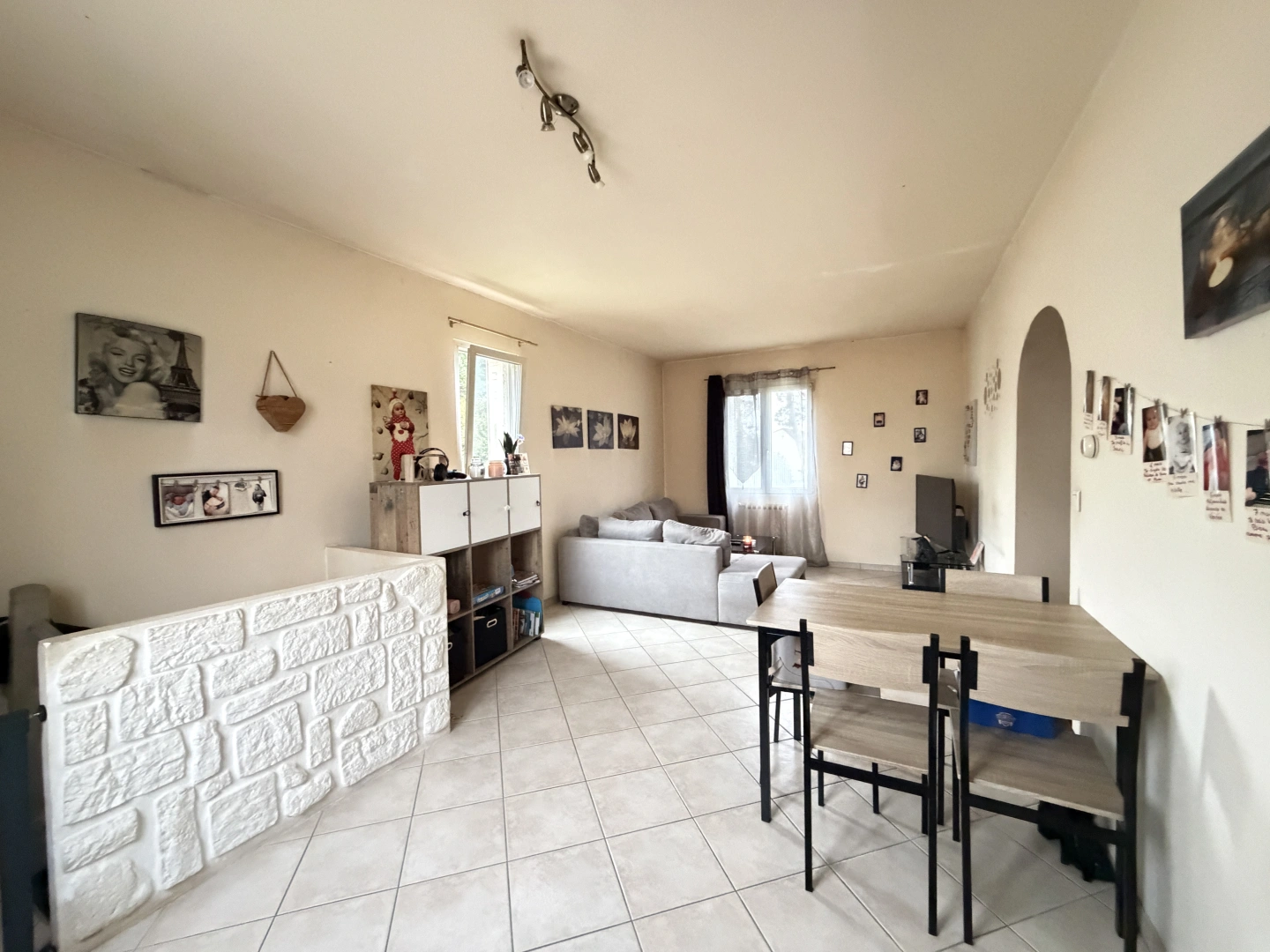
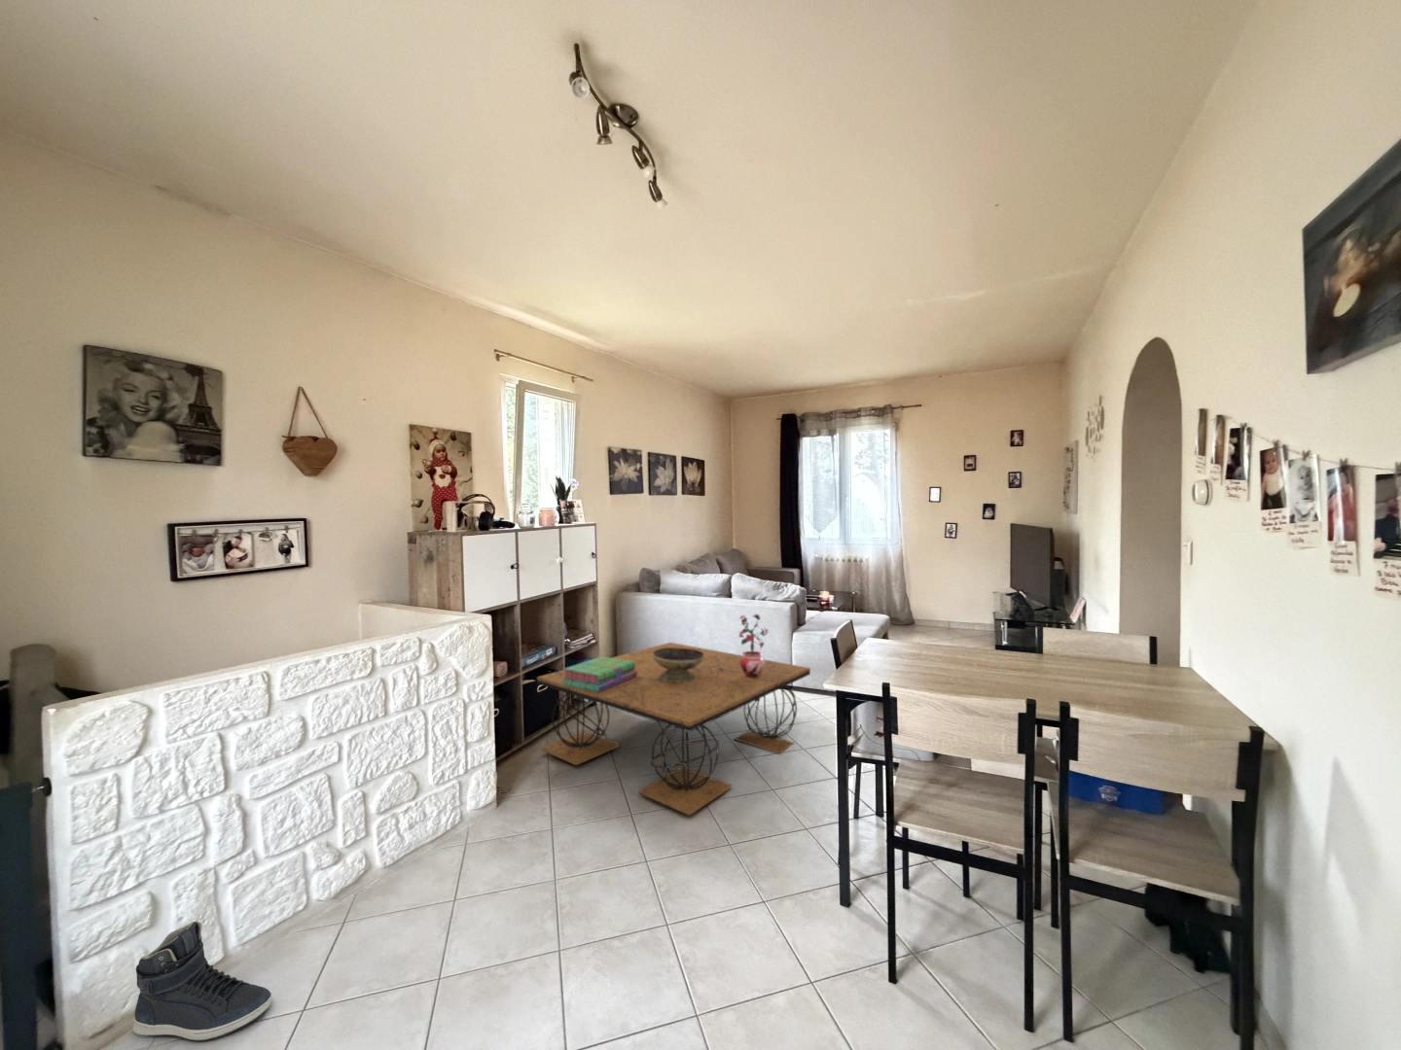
+ stack of books (599, 672)
+ coffee table (677, 708)
+ potted plant (751, 643)
+ decorative bowl (678, 664)
+ sneaker (203, 974)
